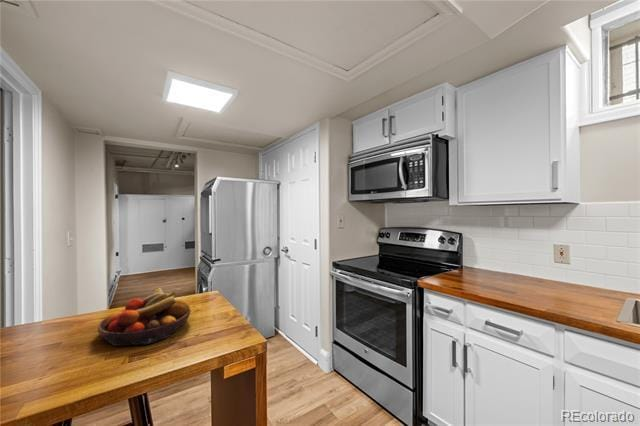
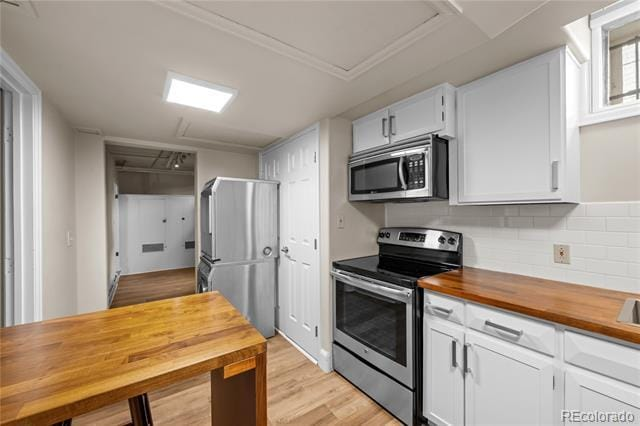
- fruit bowl (147, 312)
